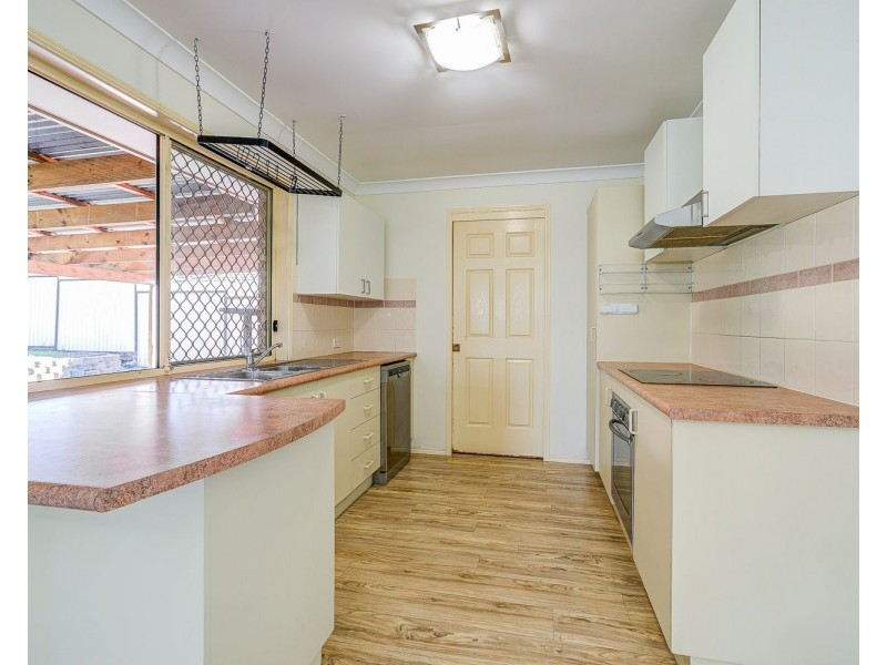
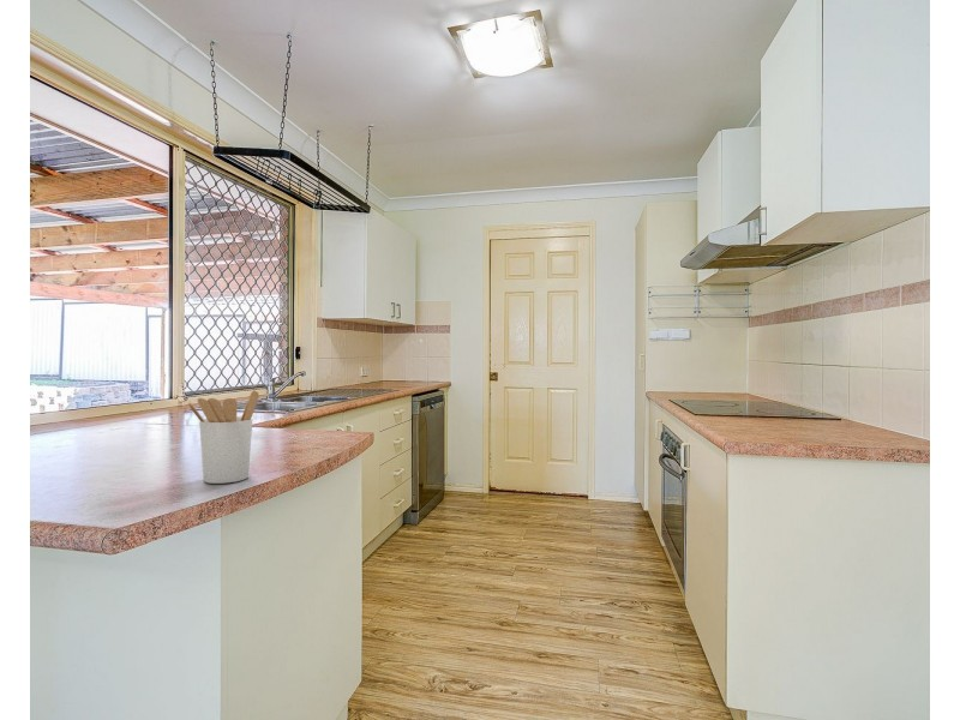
+ utensil holder (223, 436)
